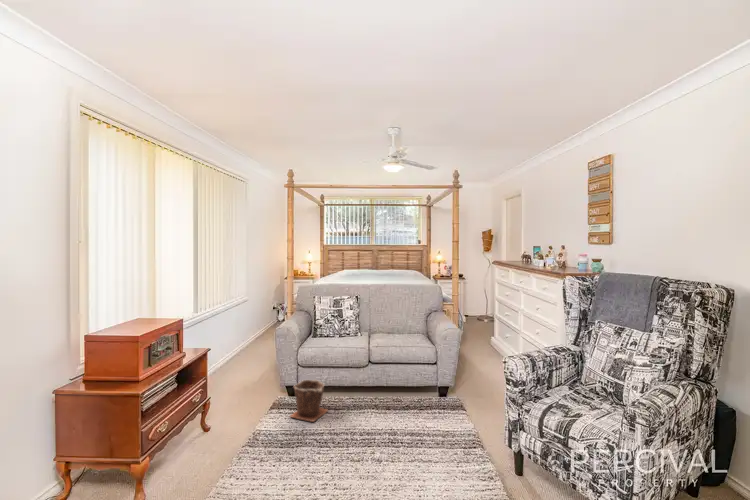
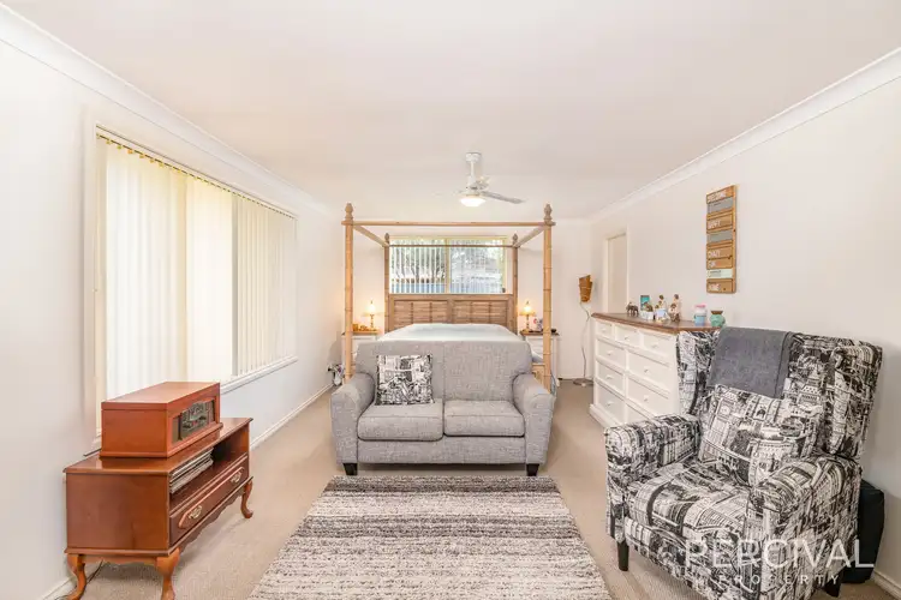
- plant pot (309, 398)
